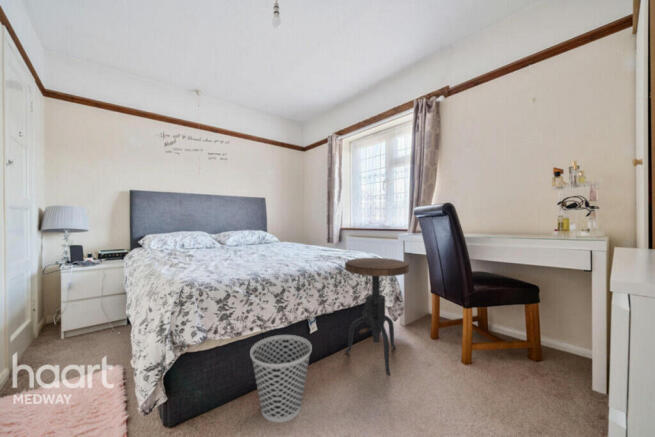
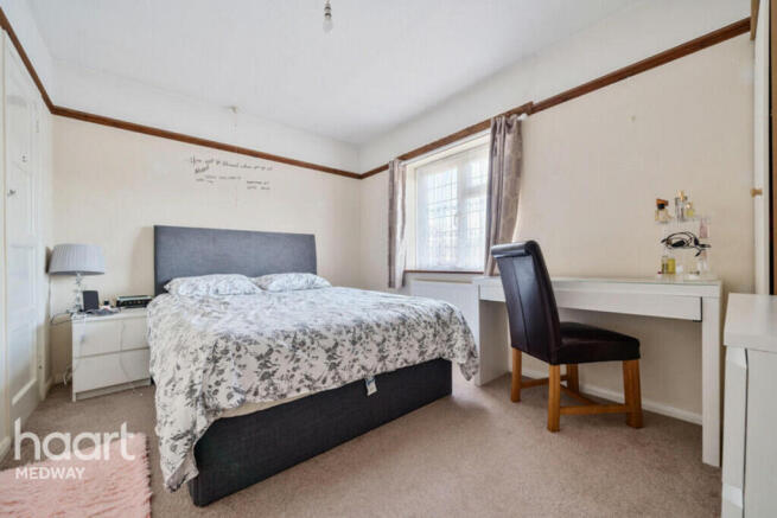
- side table (376, 309)
- wastebasket (281, 377)
